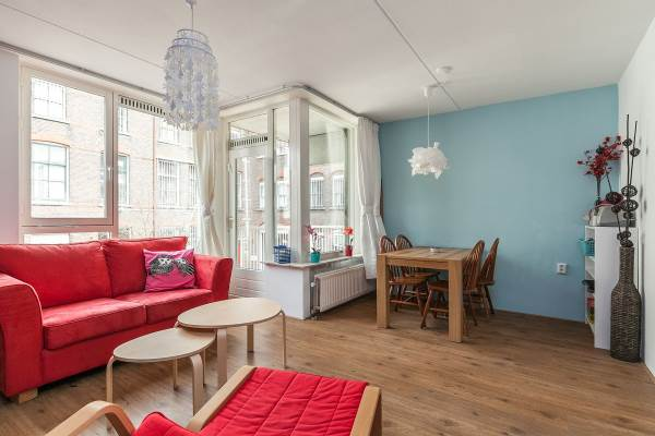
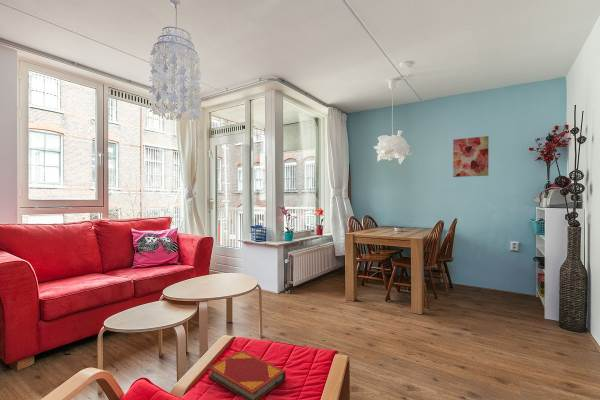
+ wall art (470, 157)
+ hardback book (246, 373)
